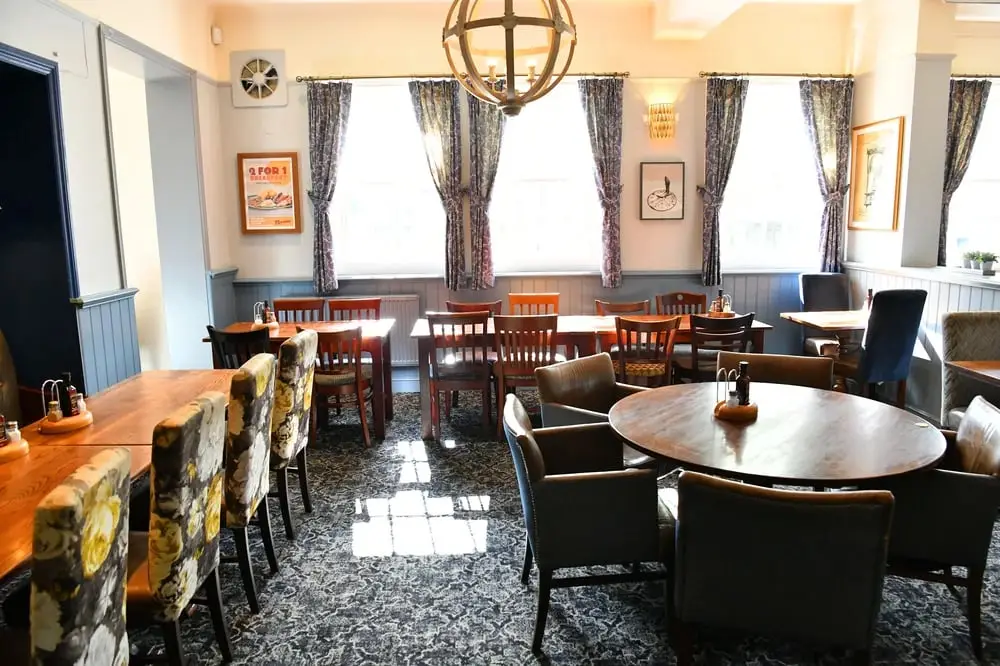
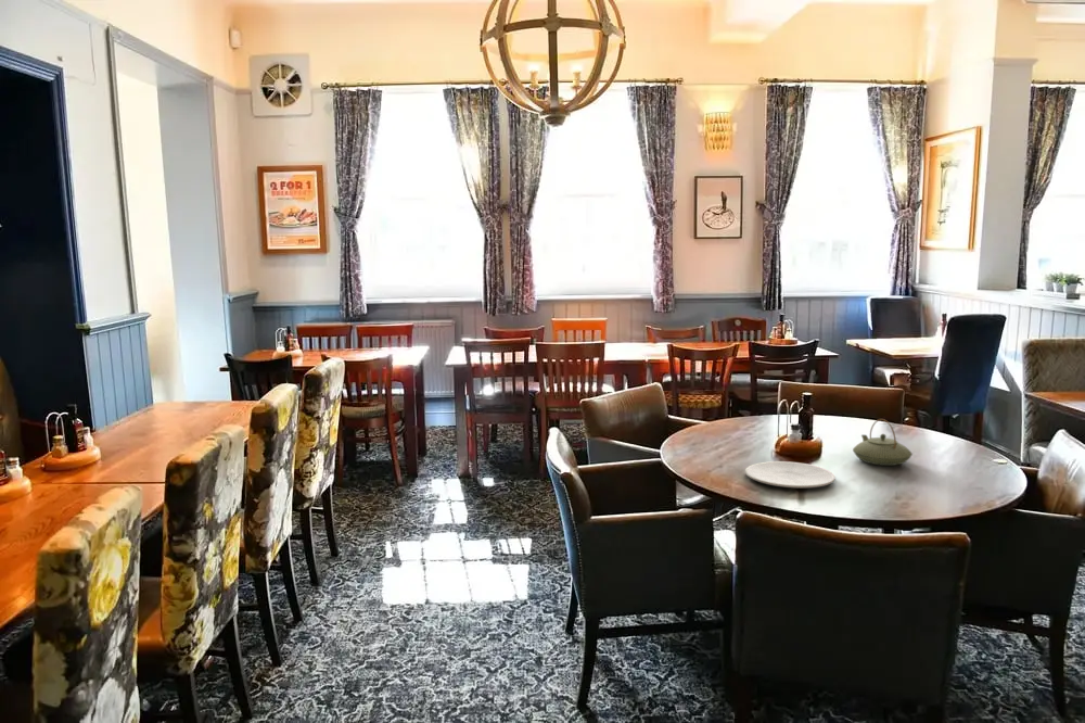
+ plate (789, 474)
+ teapot (880, 440)
